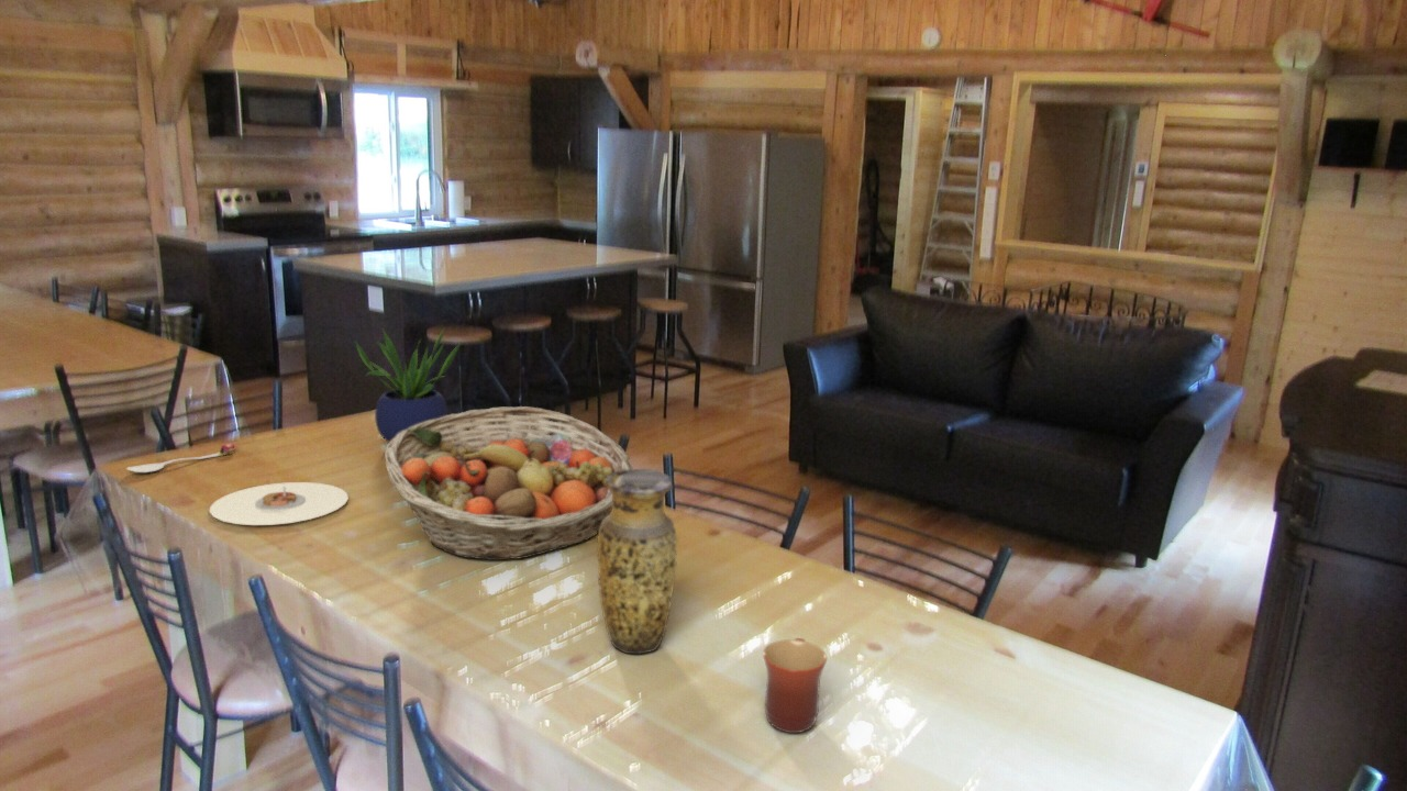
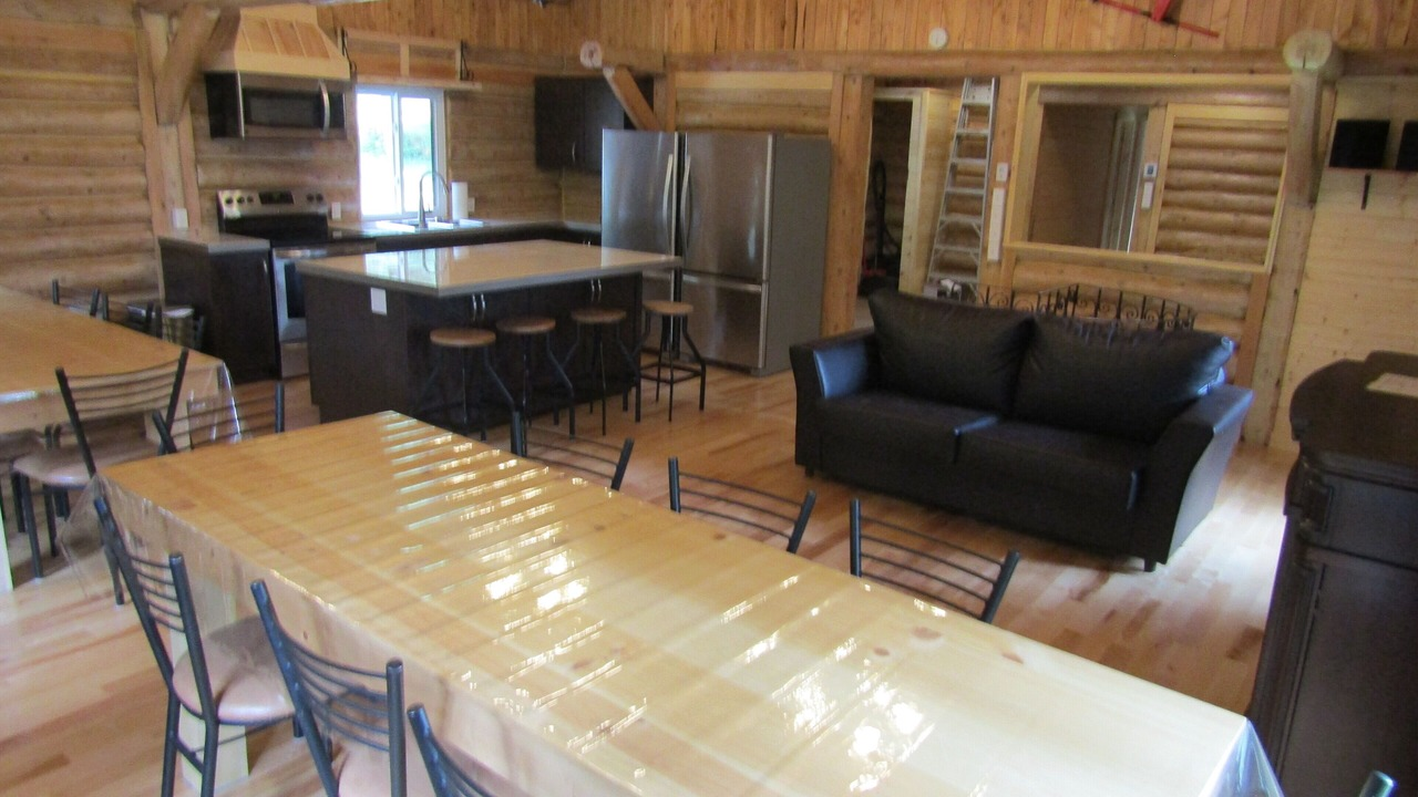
- plate (280, 497)
- vase (636, 562)
- fruit basket (513, 479)
- mug (794, 682)
- spoon (184, 458)
- potted plant (413, 389)
